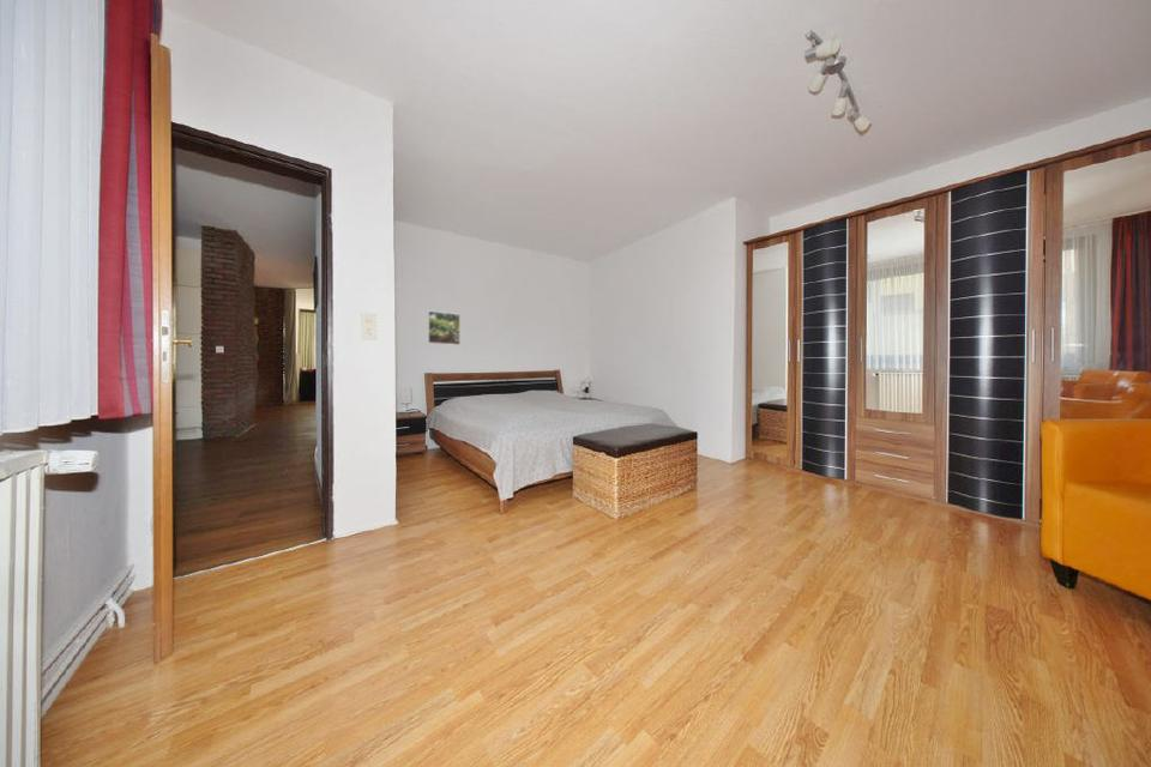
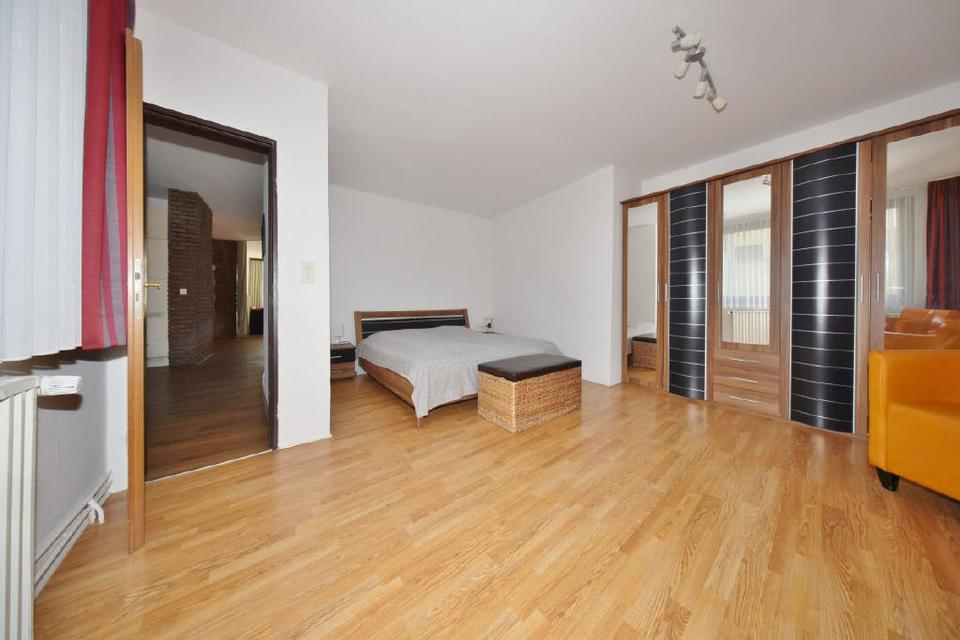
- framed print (444, 328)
